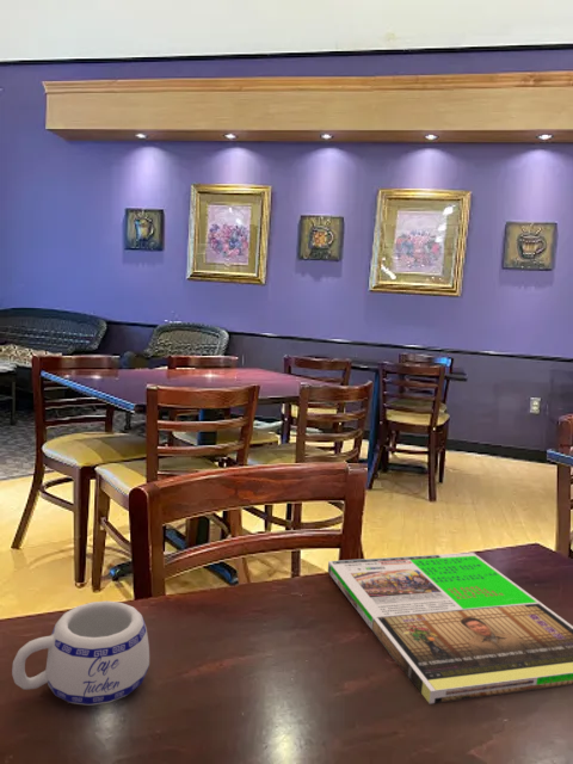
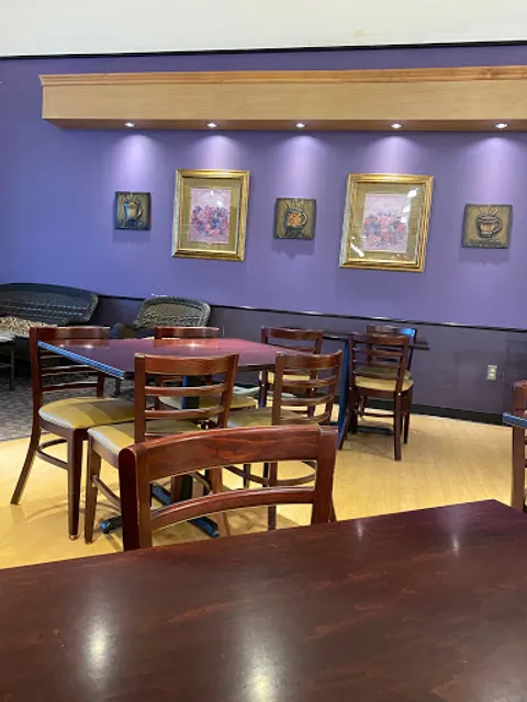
- magazine (456, 611)
- mug (84, 652)
